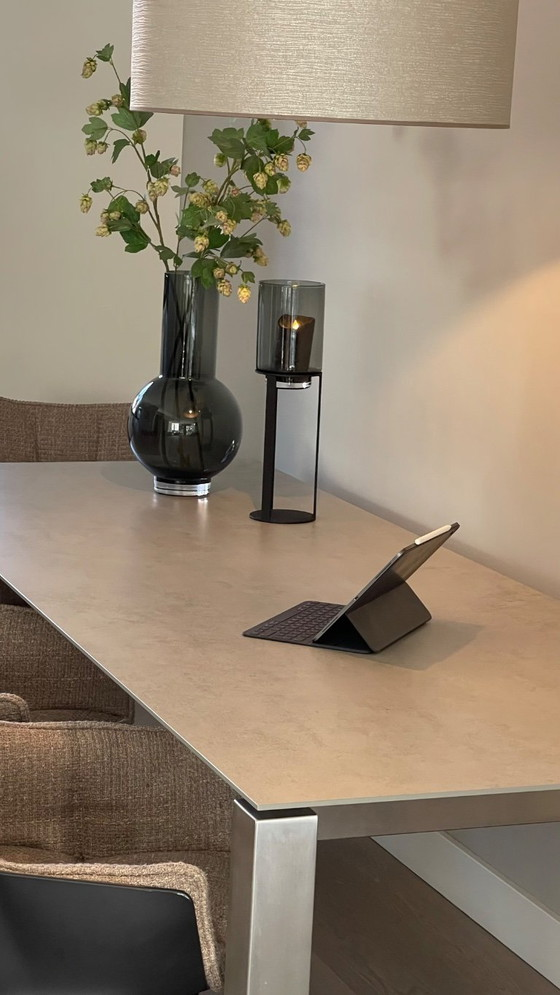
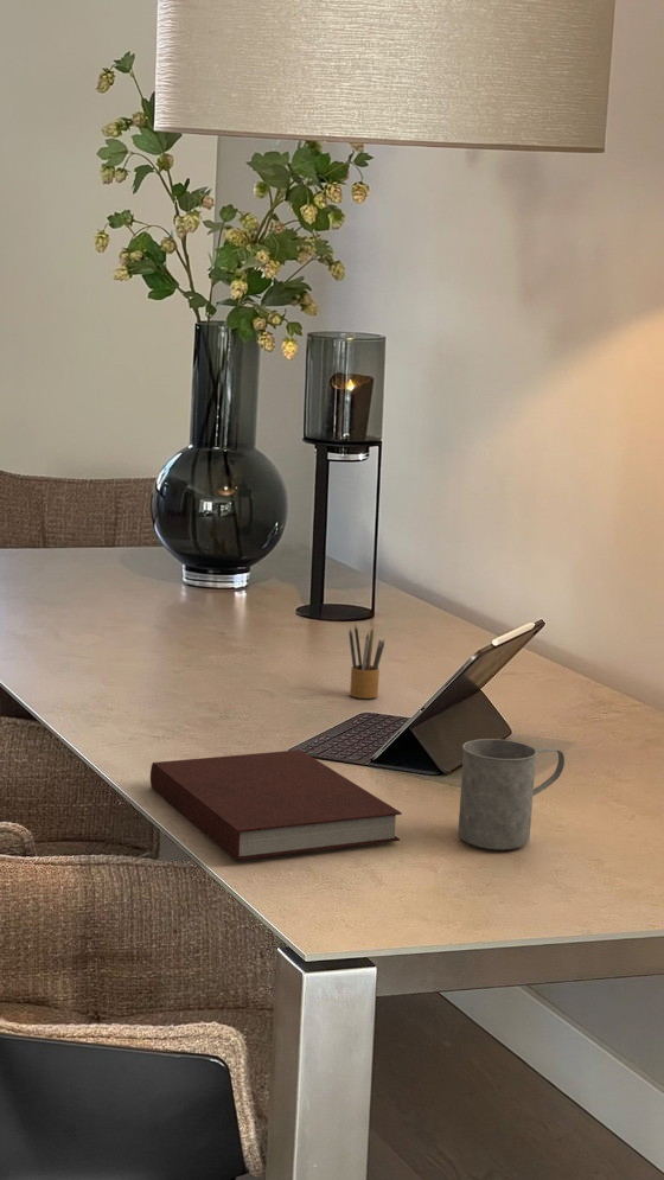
+ pencil box (363, 661)
+ notebook (270, 799)
+ mug (512, 792)
